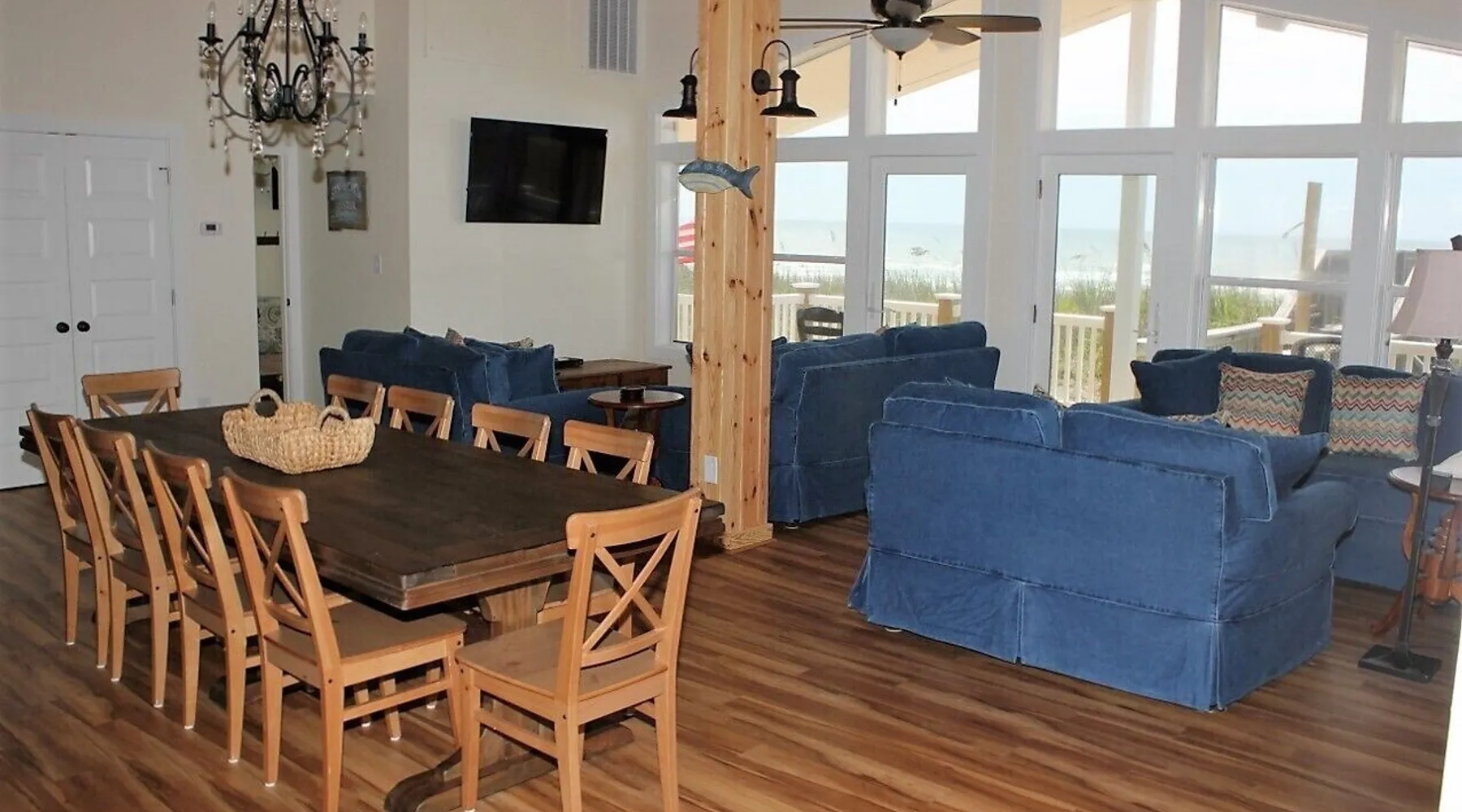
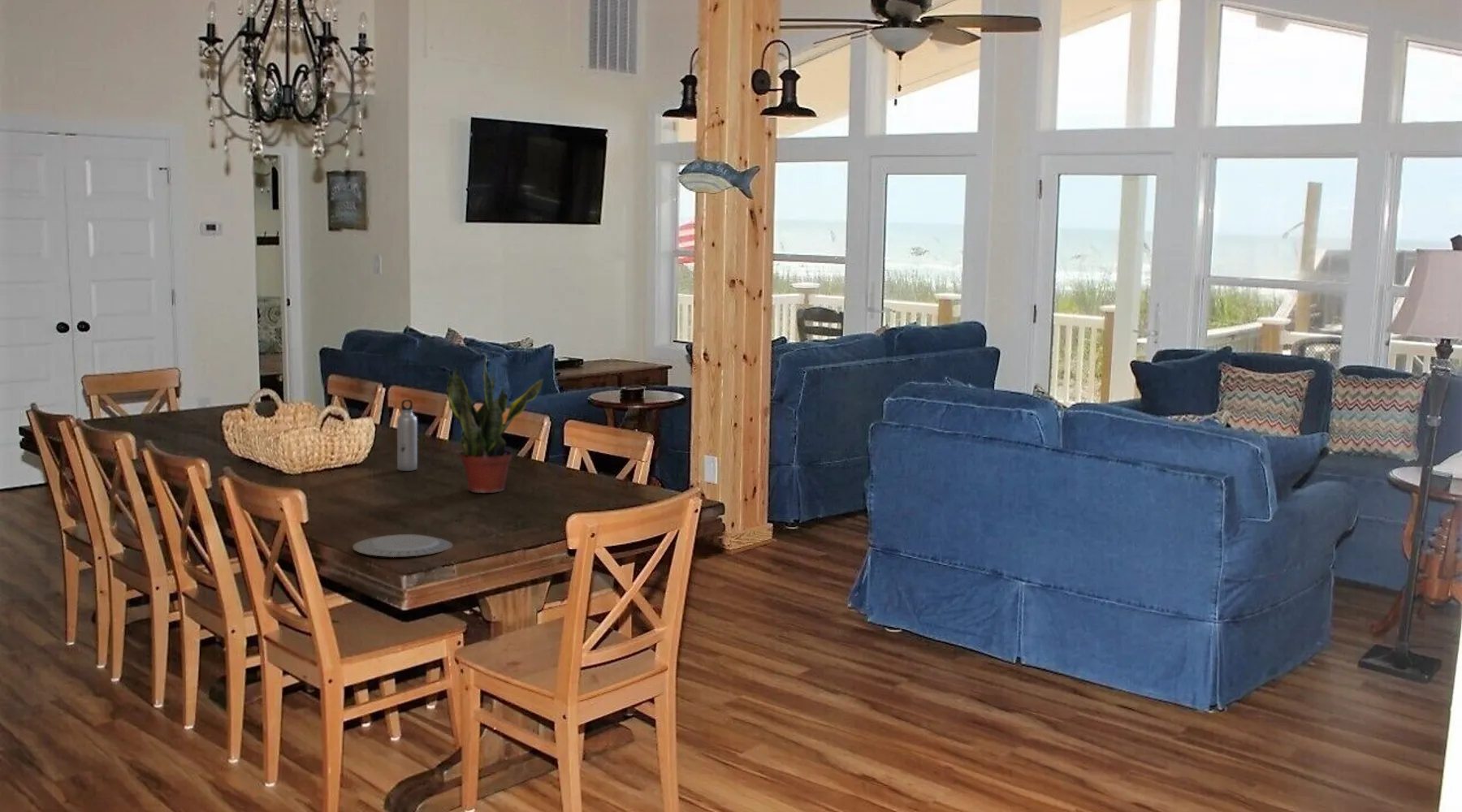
+ potted plant (494, 421)
+ water bottle (407, 434)
+ chinaware (404, 543)
